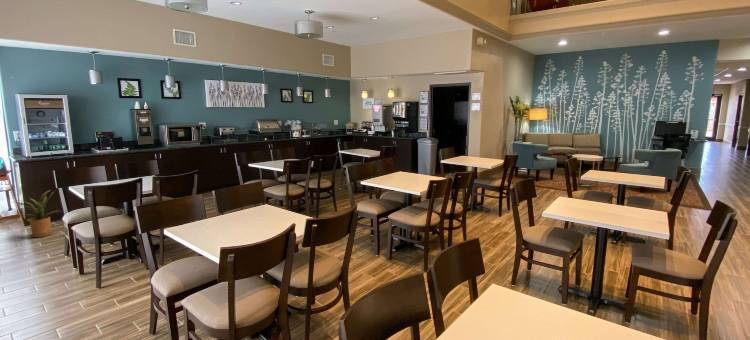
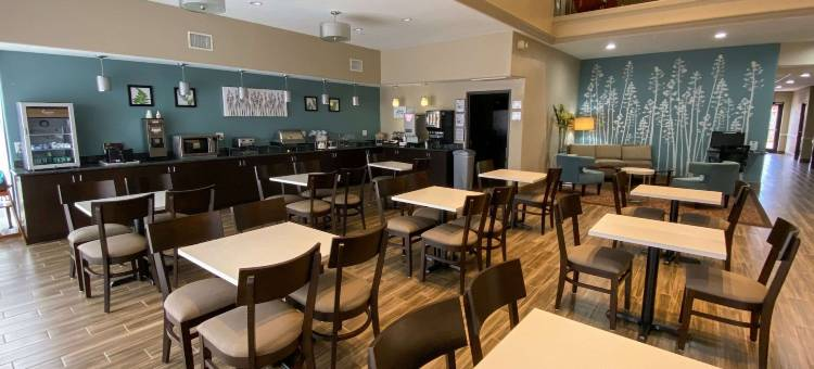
- house plant (37, 213)
